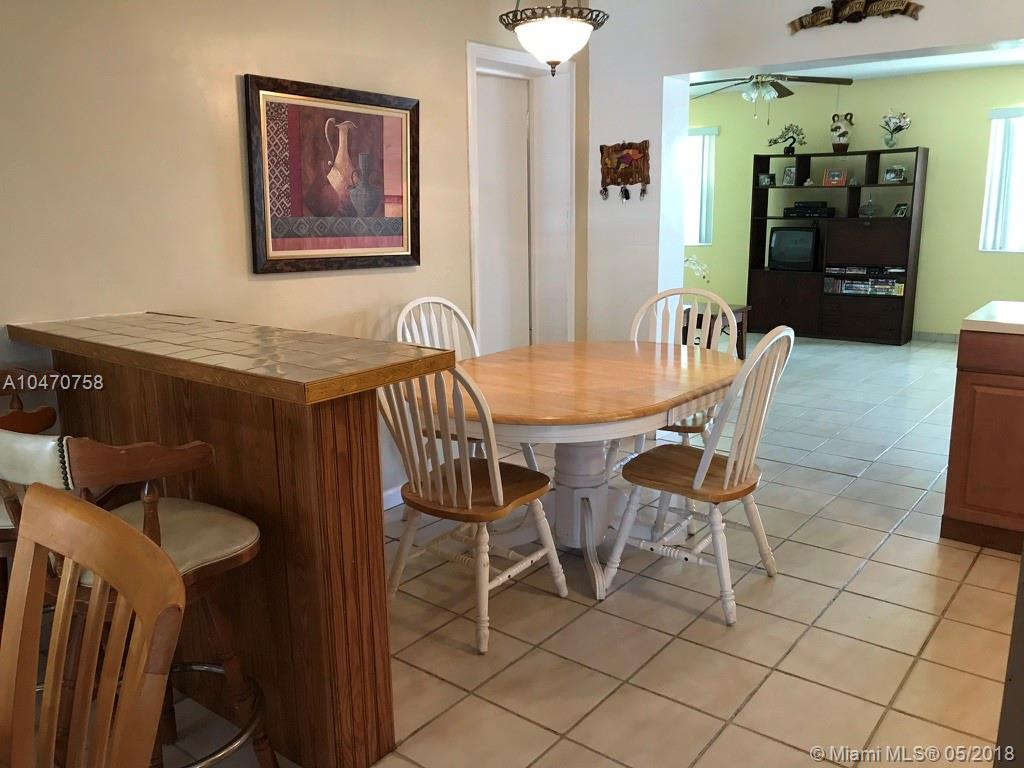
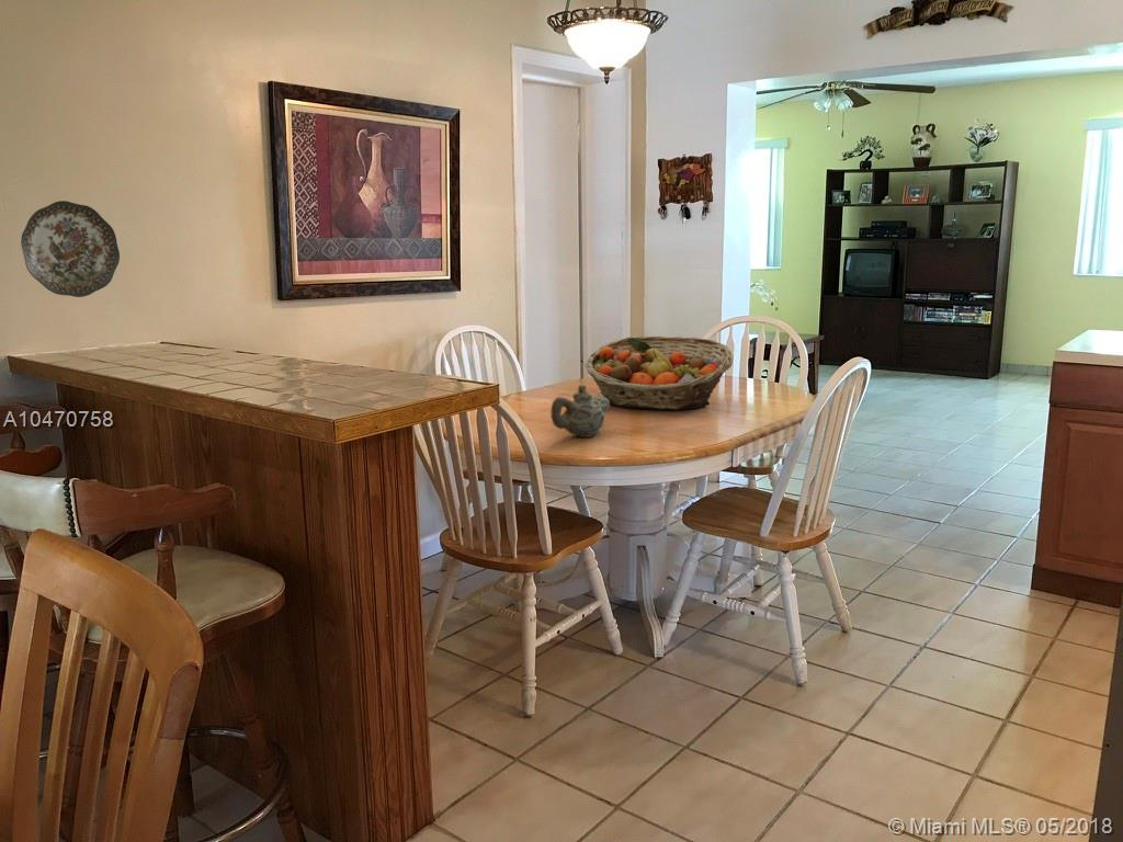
+ fruit basket (658, 371)
+ decorative plate (70, 249)
+ teapot (581, 410)
